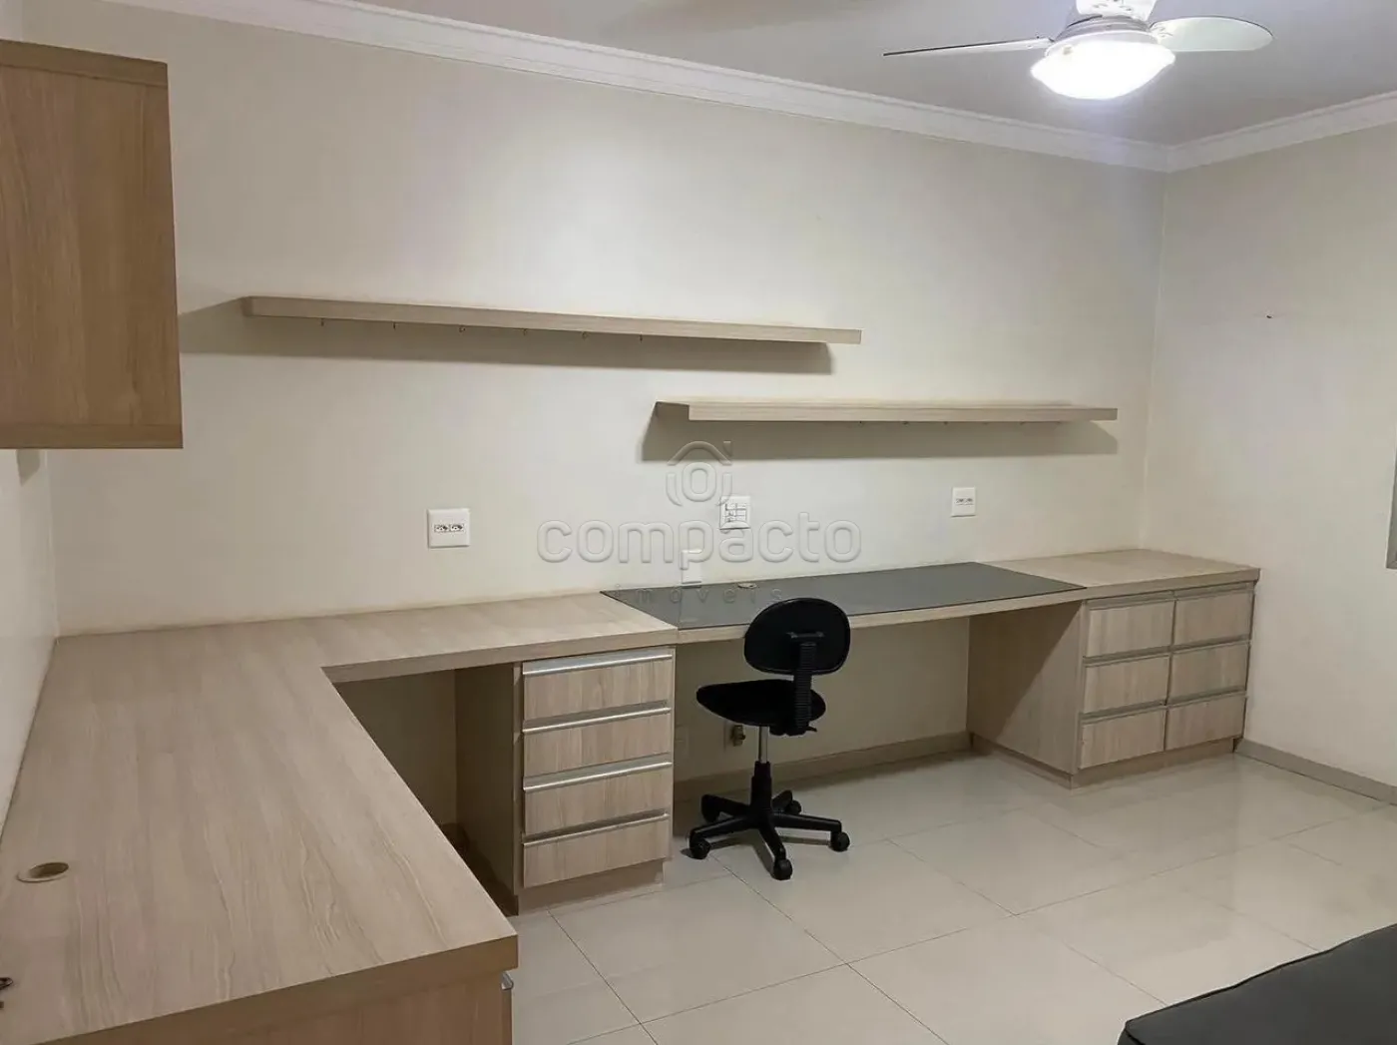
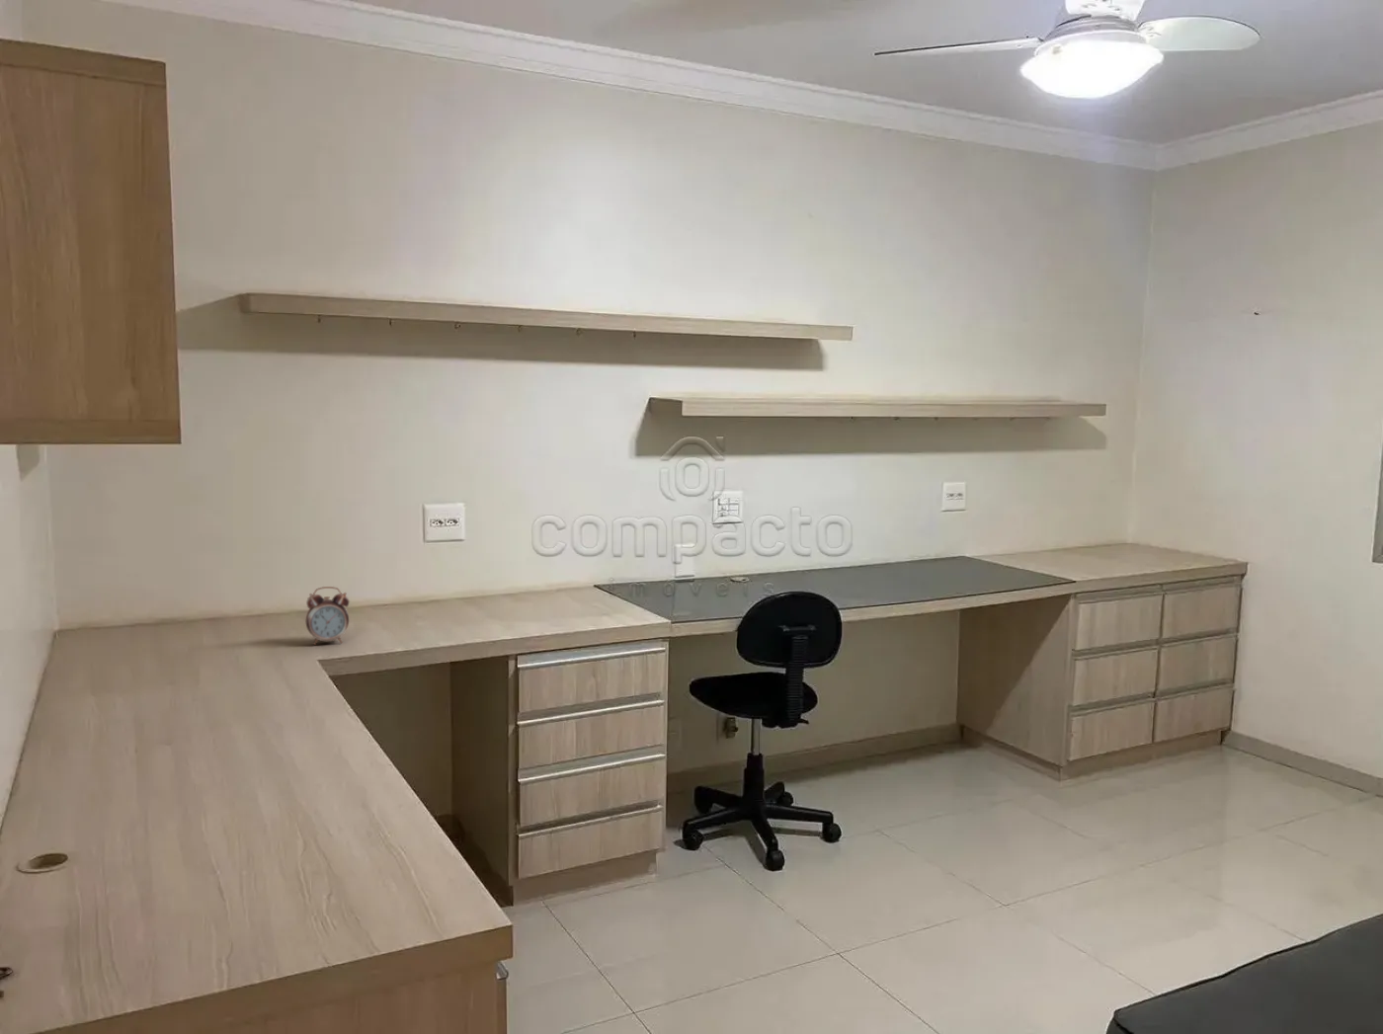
+ alarm clock (327, 615)
